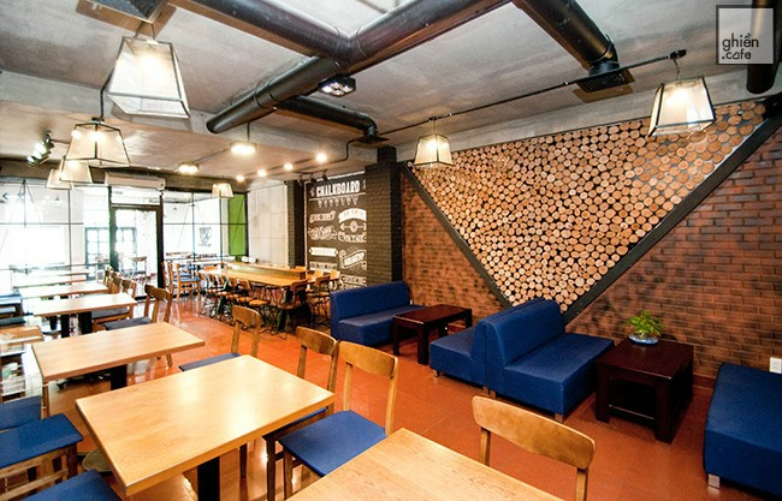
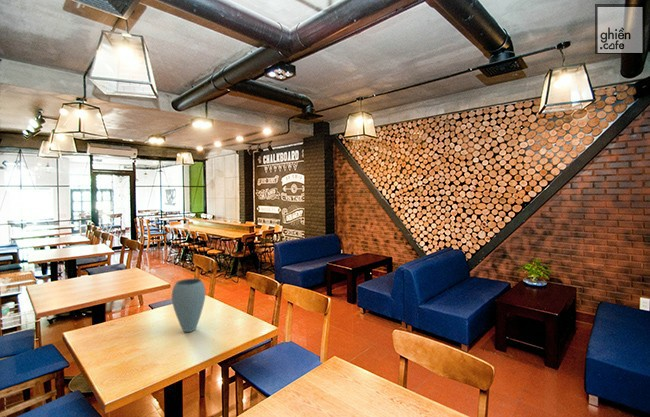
+ vase (189, 305)
